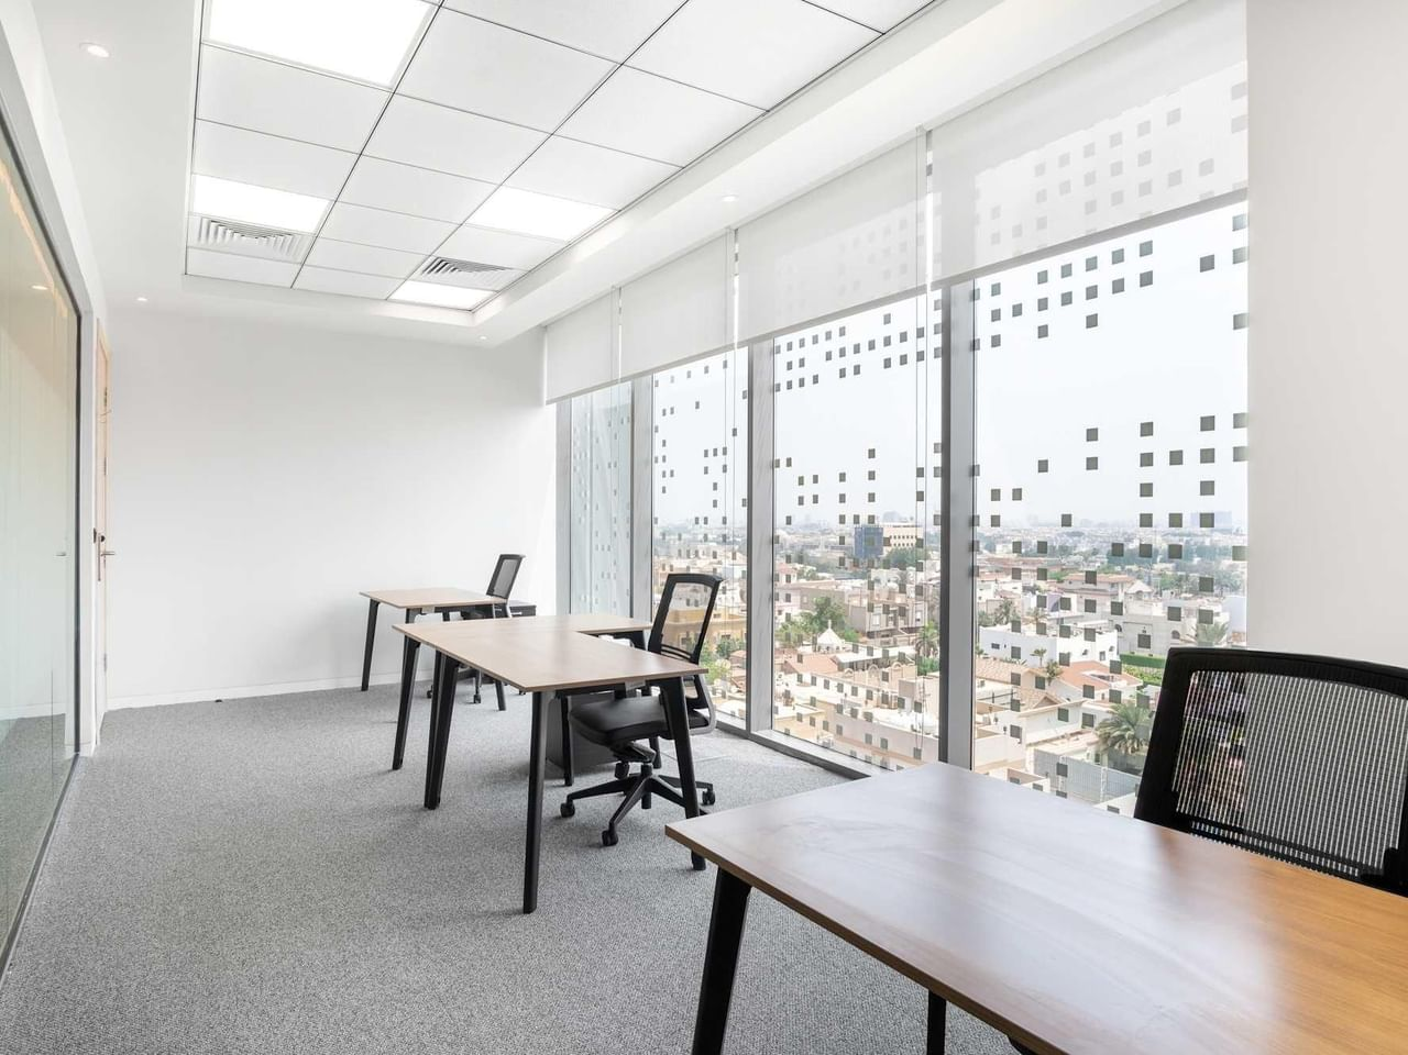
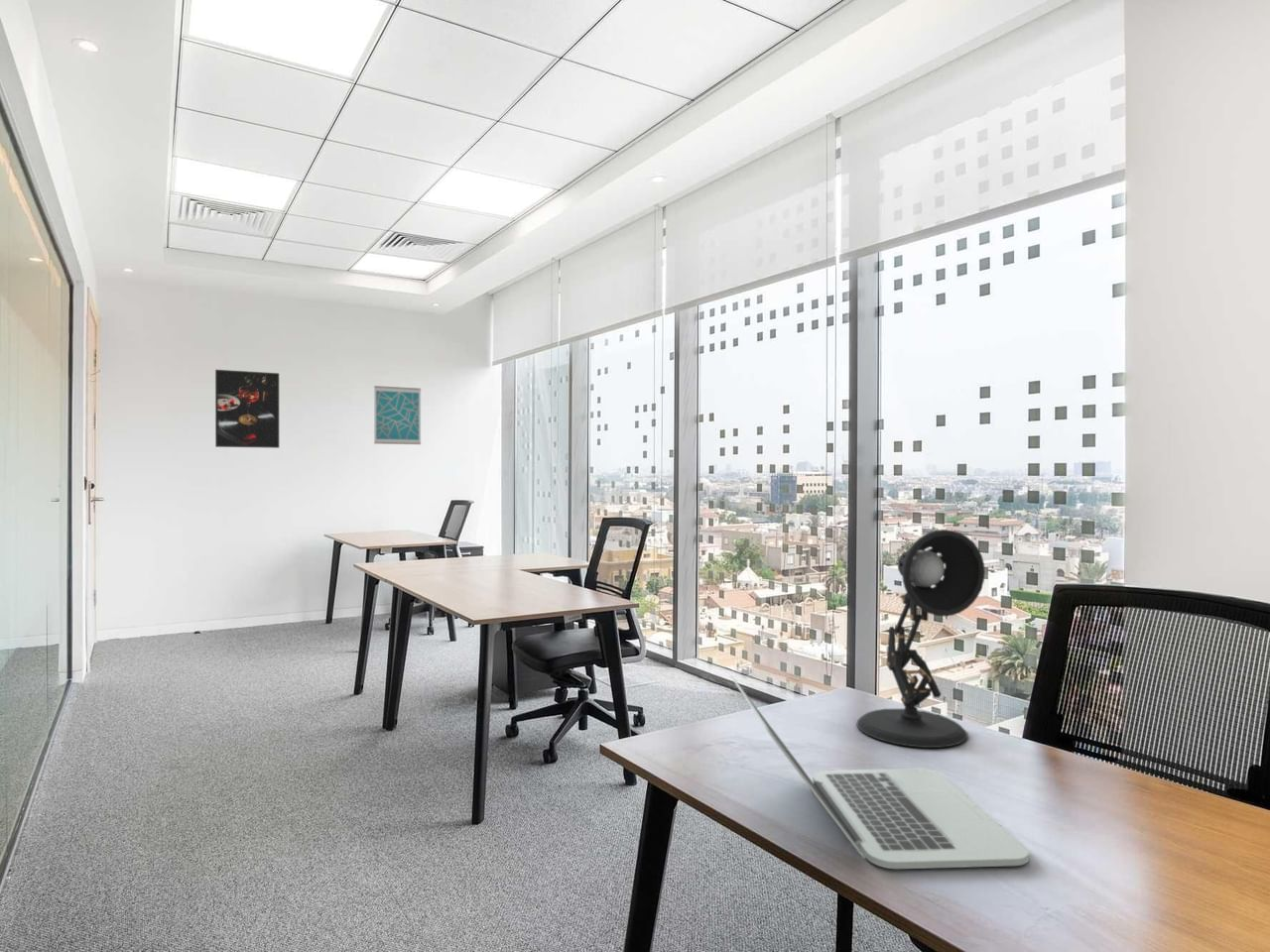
+ desk lamp (914, 628)
+ wall art (398, 416)
+ laptop (863, 770)
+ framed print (247, 409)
